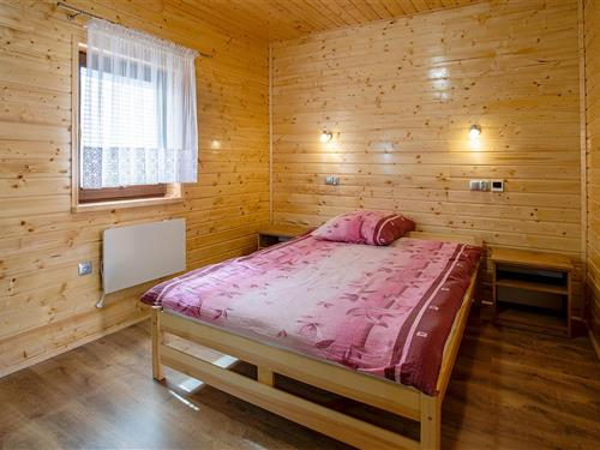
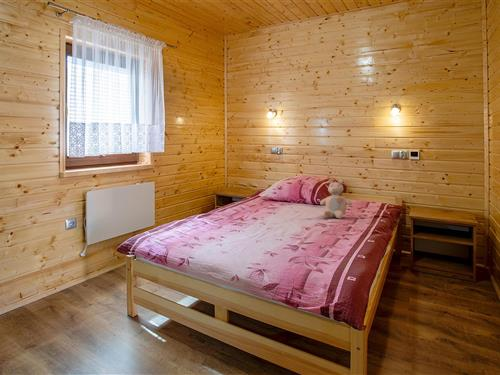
+ bear (334, 198)
